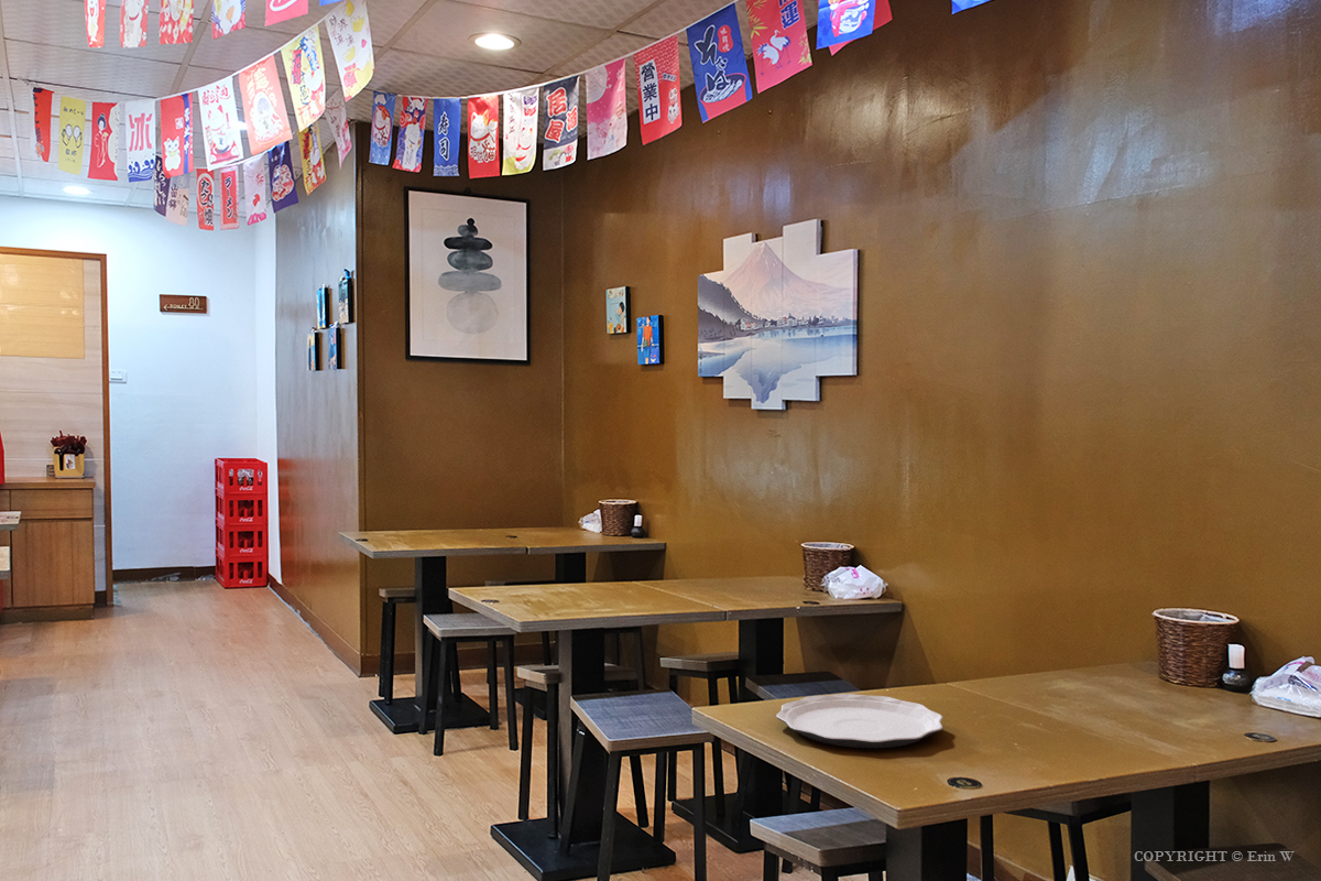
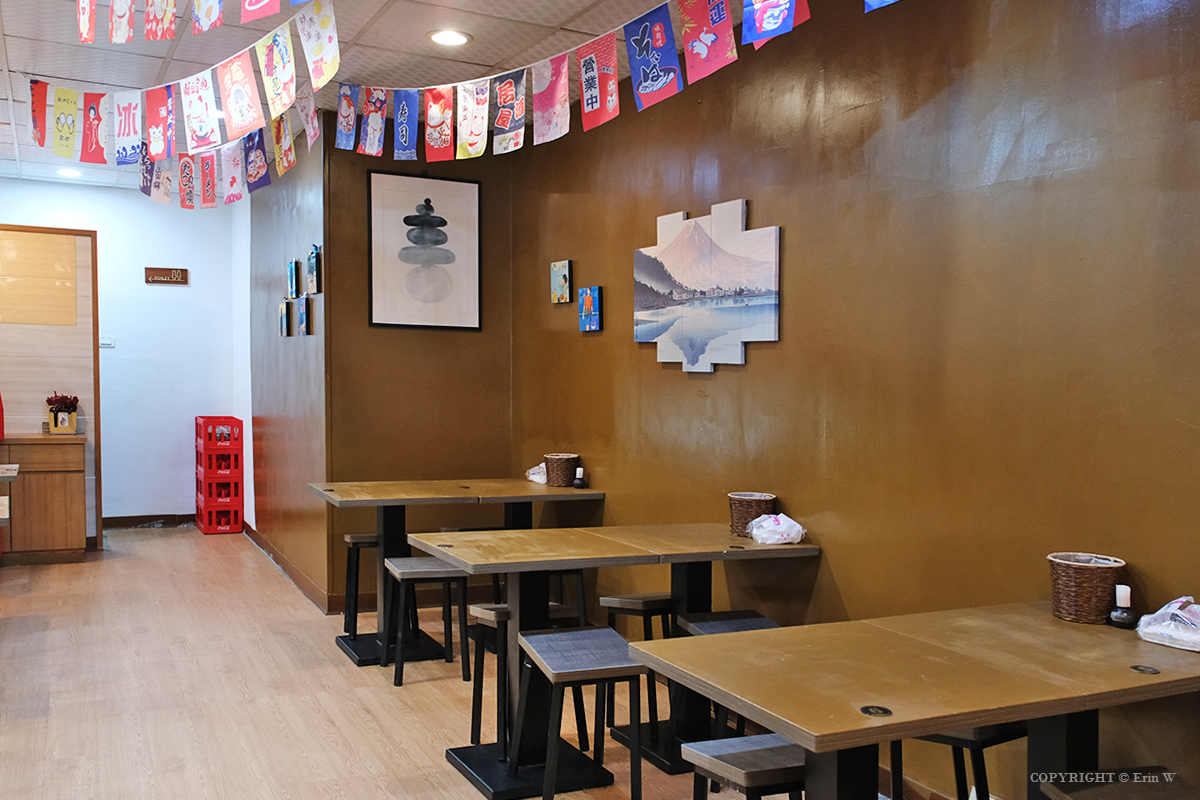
- plate (859, 721)
